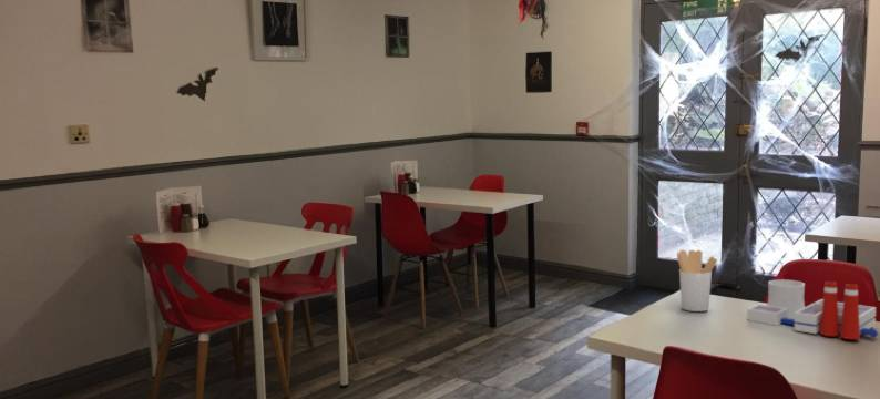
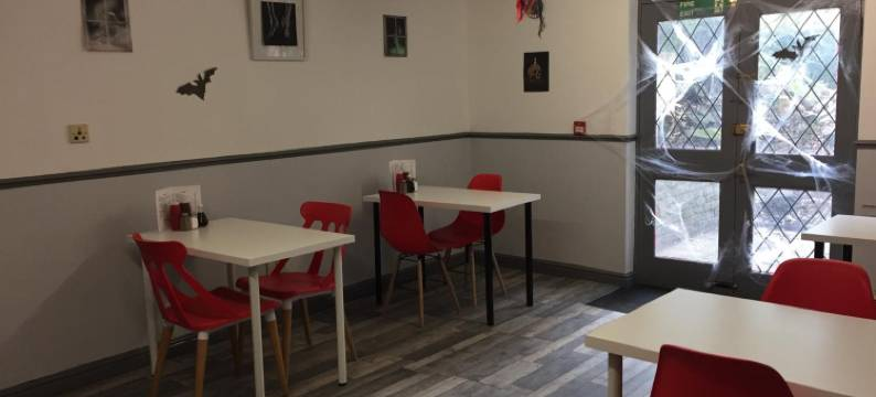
- architectural model (818, 300)
- utensil holder (693, 278)
